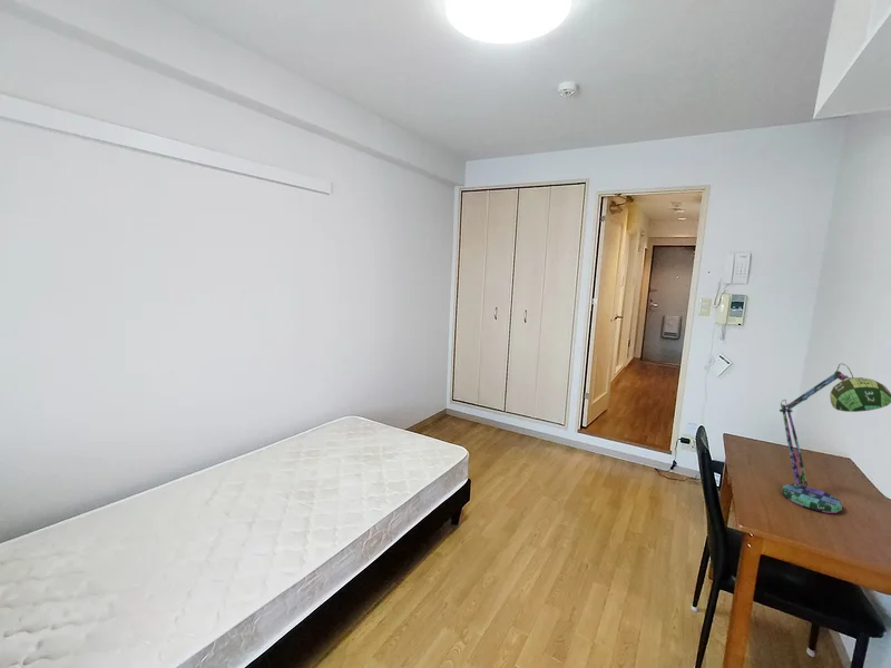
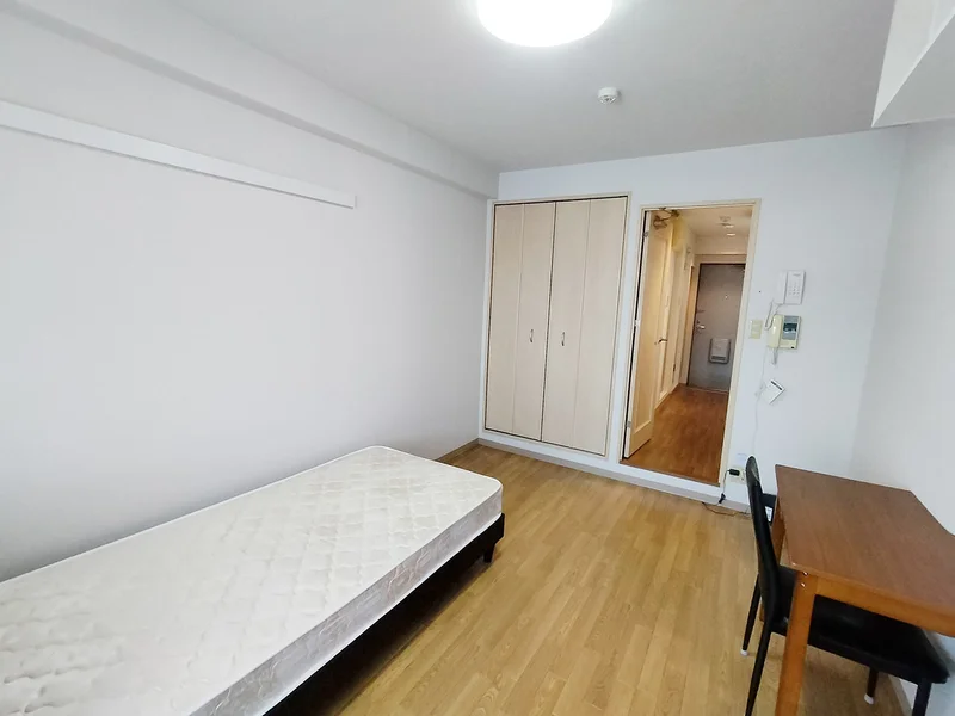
- desk lamp (797, 442)
